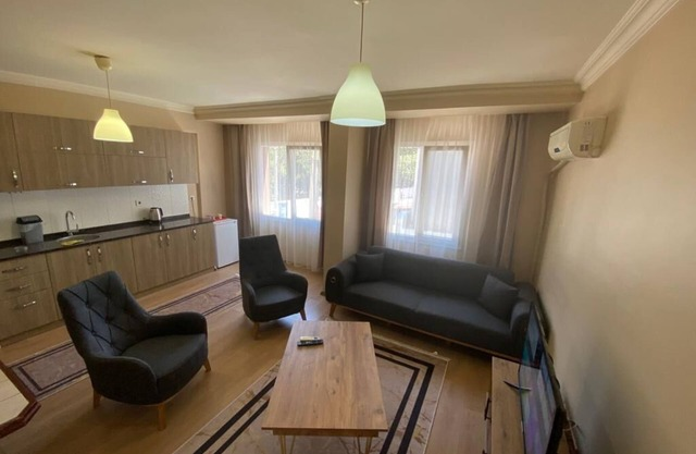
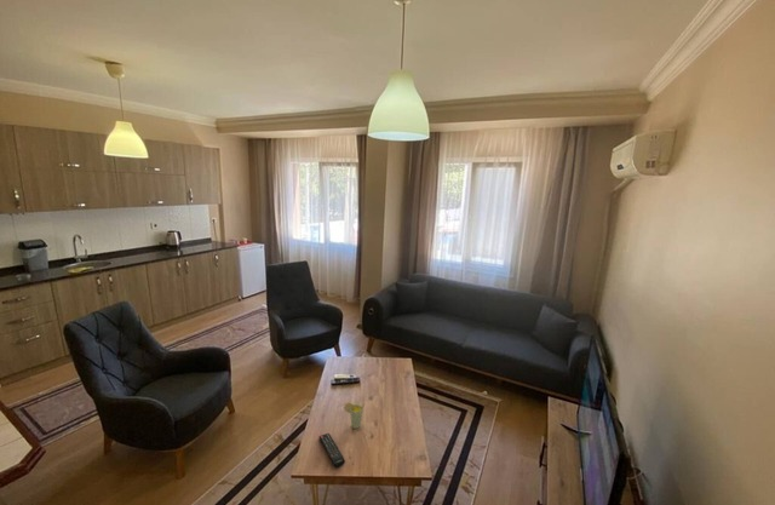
+ cup (354, 413)
+ remote control (331, 448)
